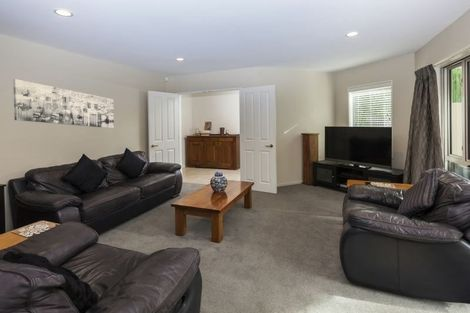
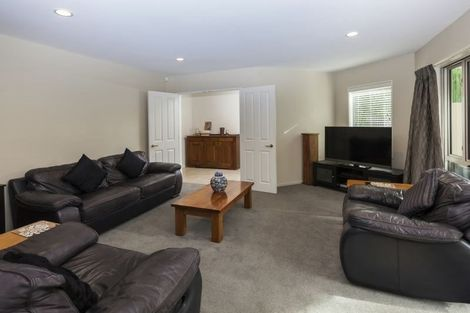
- wall art (72, 108)
